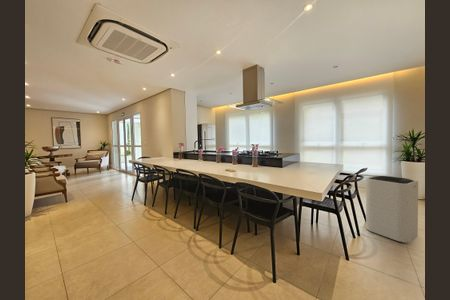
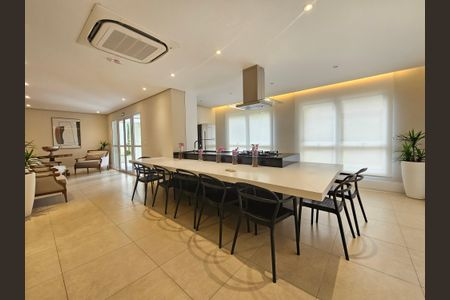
- trash can (390, 205)
